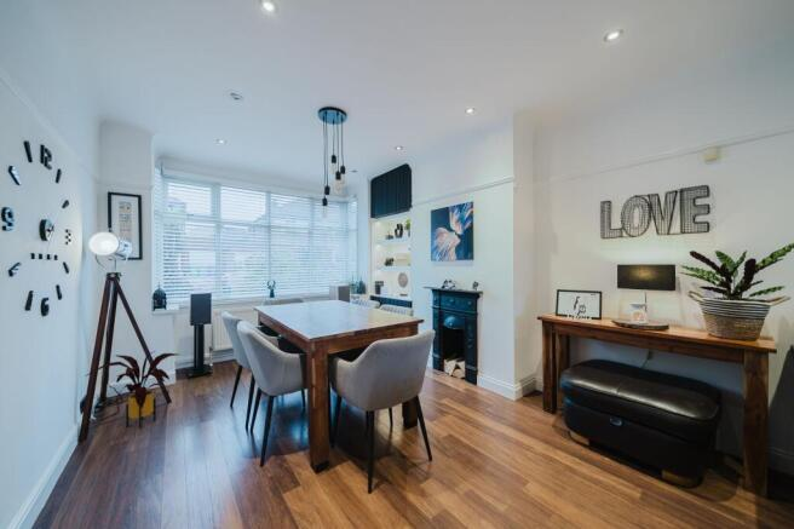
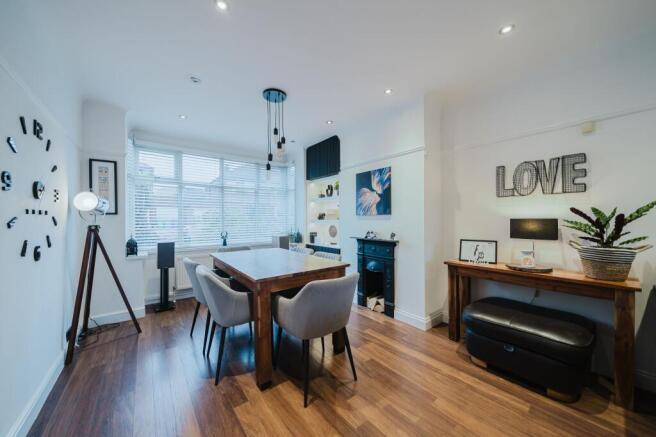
- house plant (137, 390)
